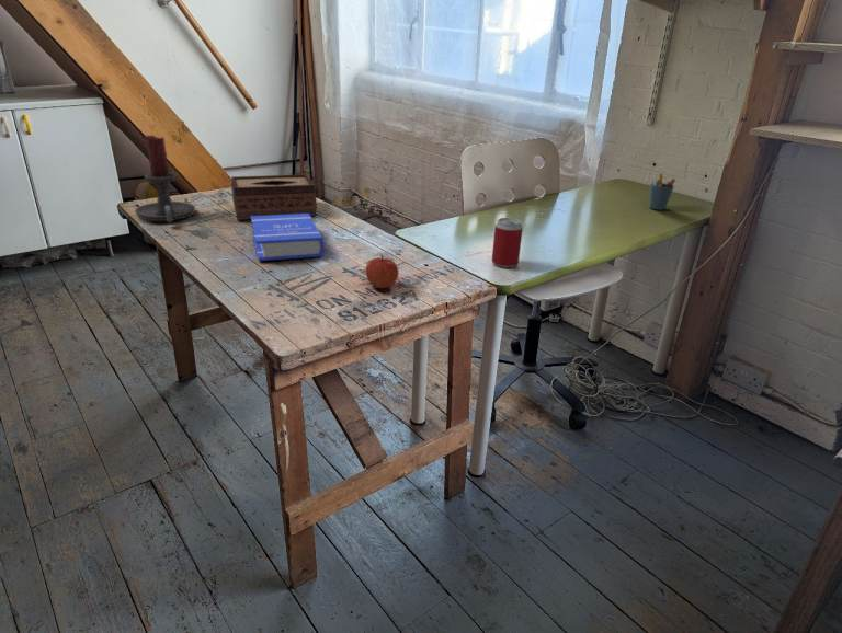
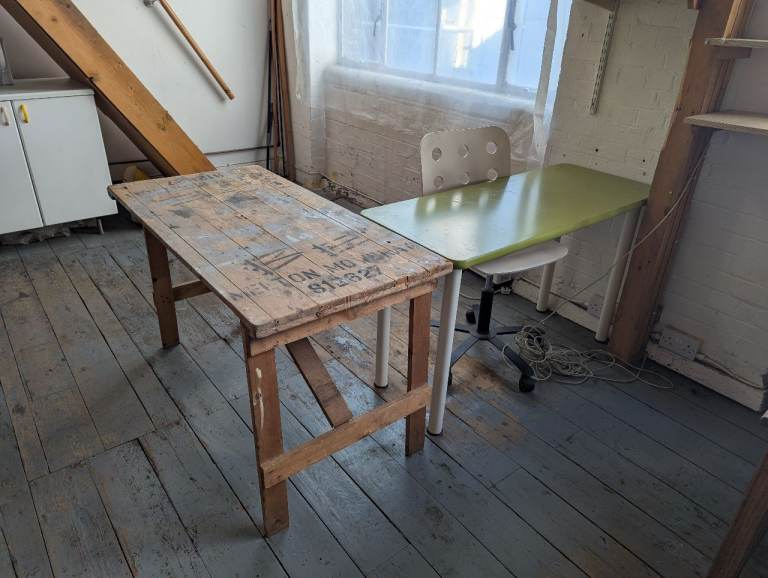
- apple (382, 271)
- beverage can (507, 242)
- tissue box (273, 196)
- pen holder (660, 189)
- book (285, 235)
- candle holder (161, 177)
